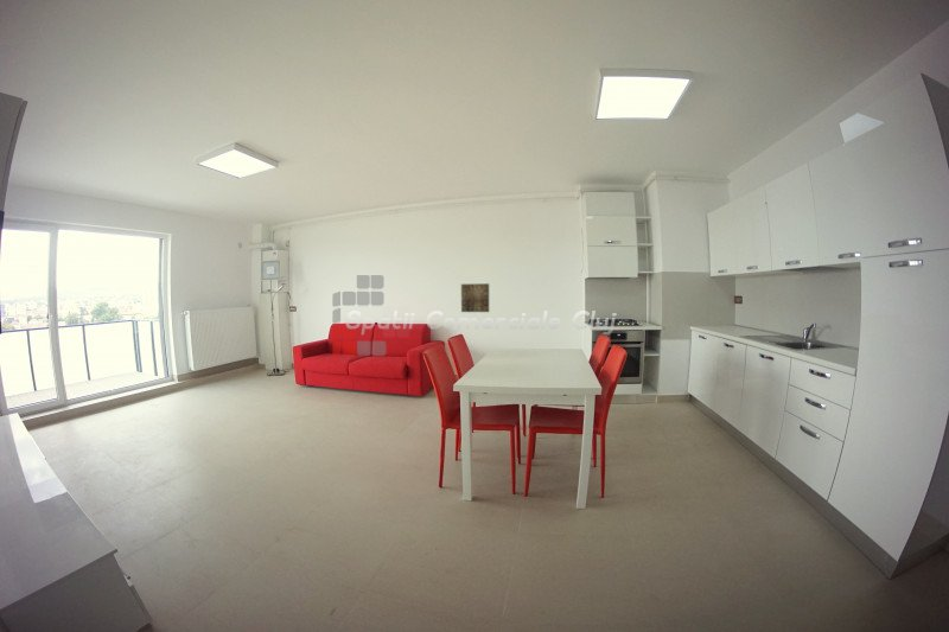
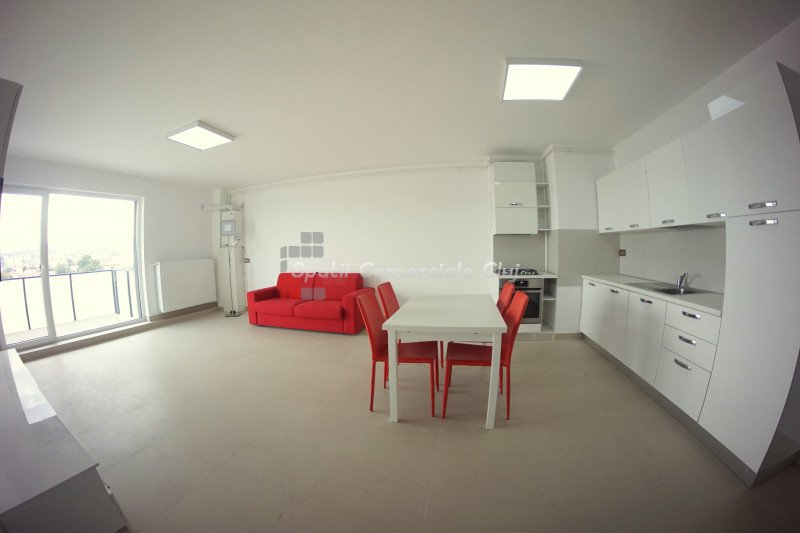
- wall art (474, 298)
